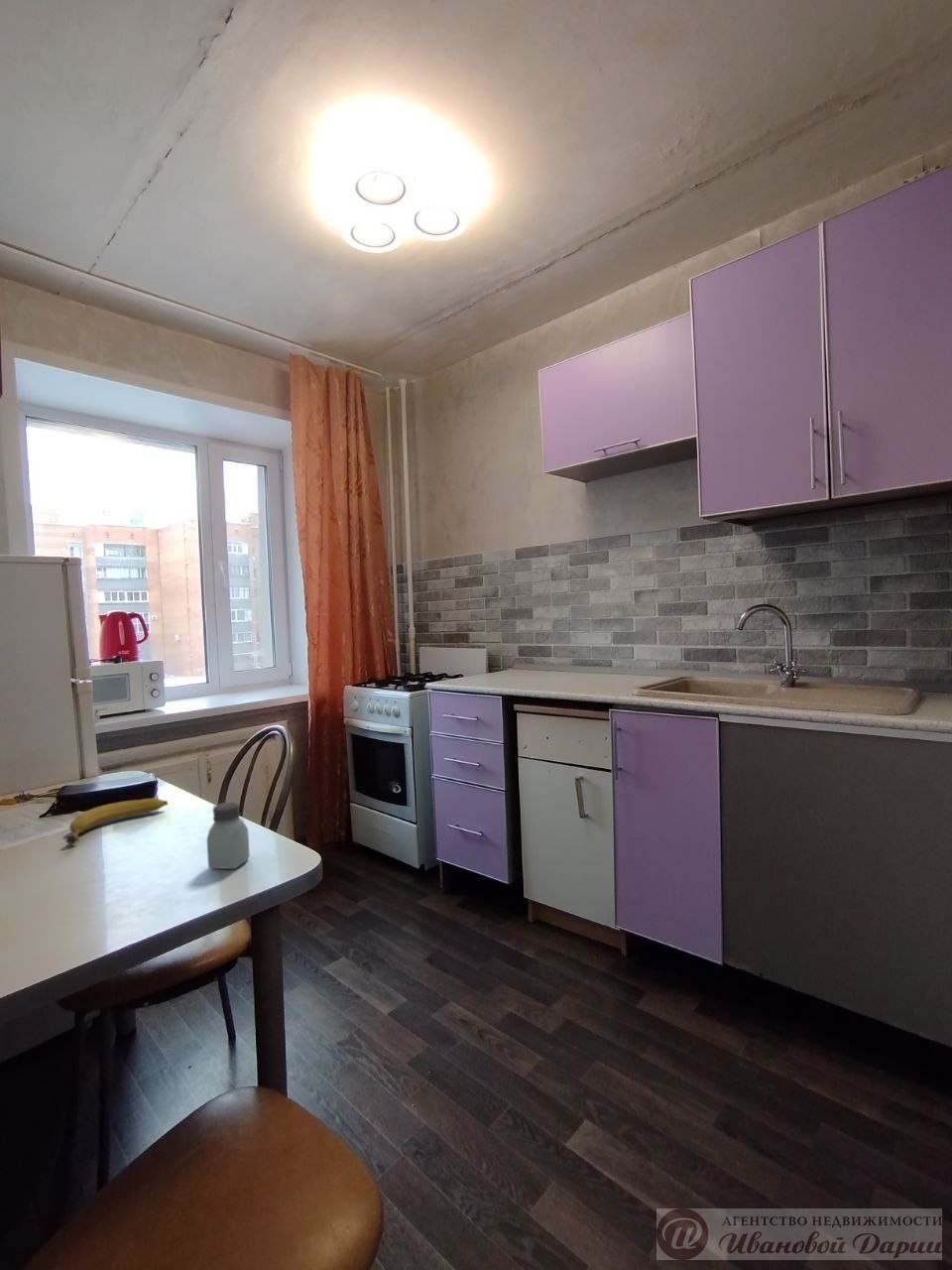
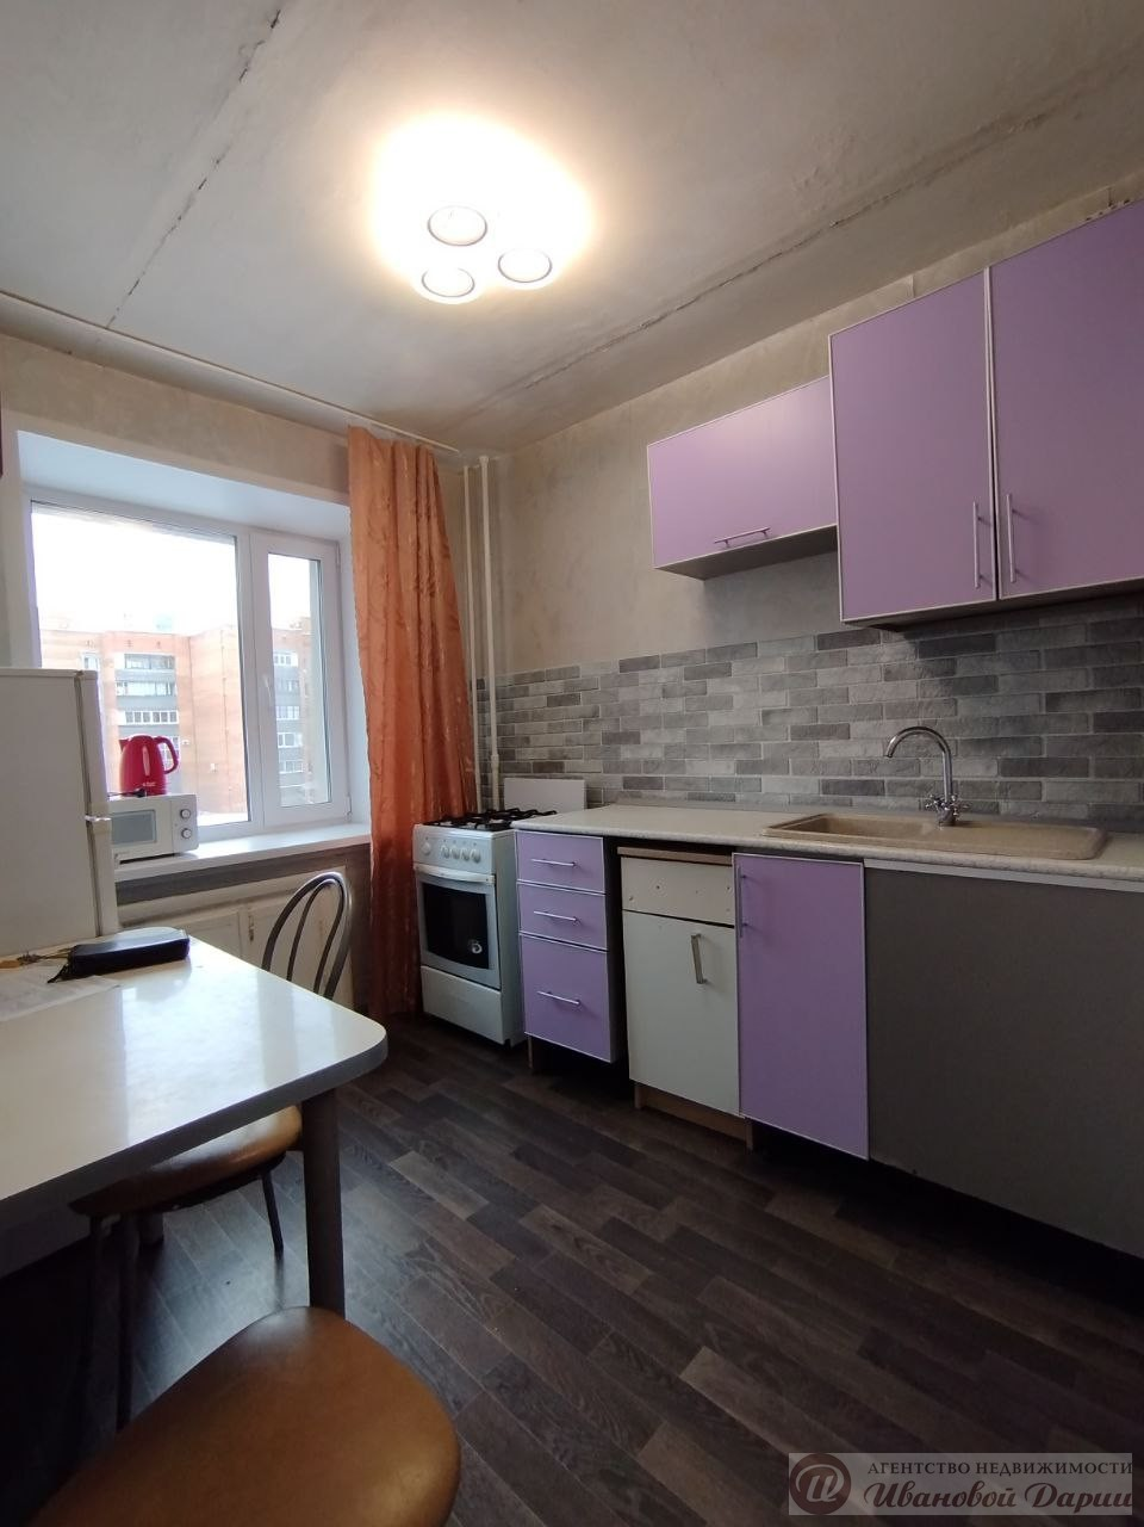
- saltshaker (227, 834)
- fruit (118, 816)
